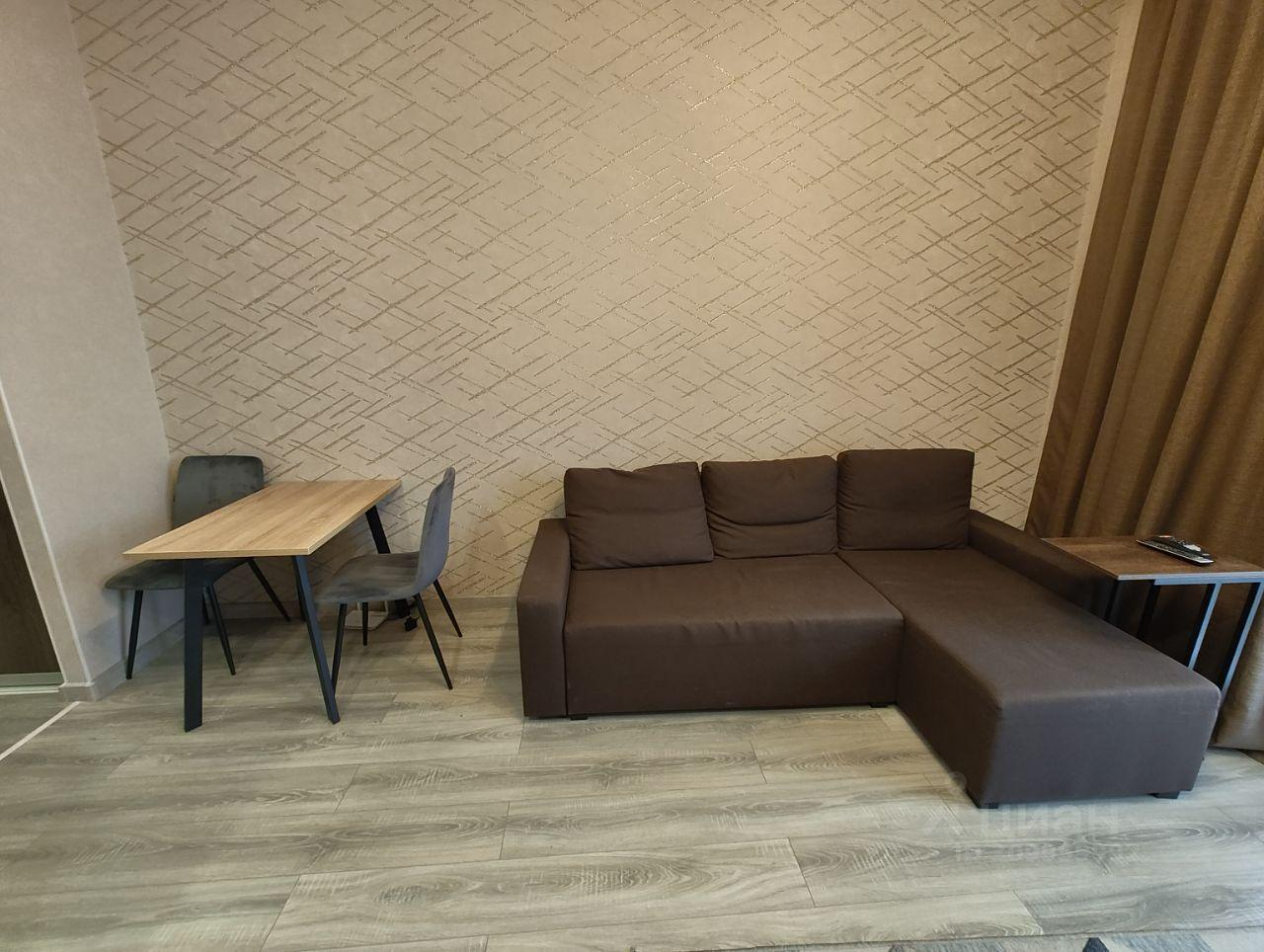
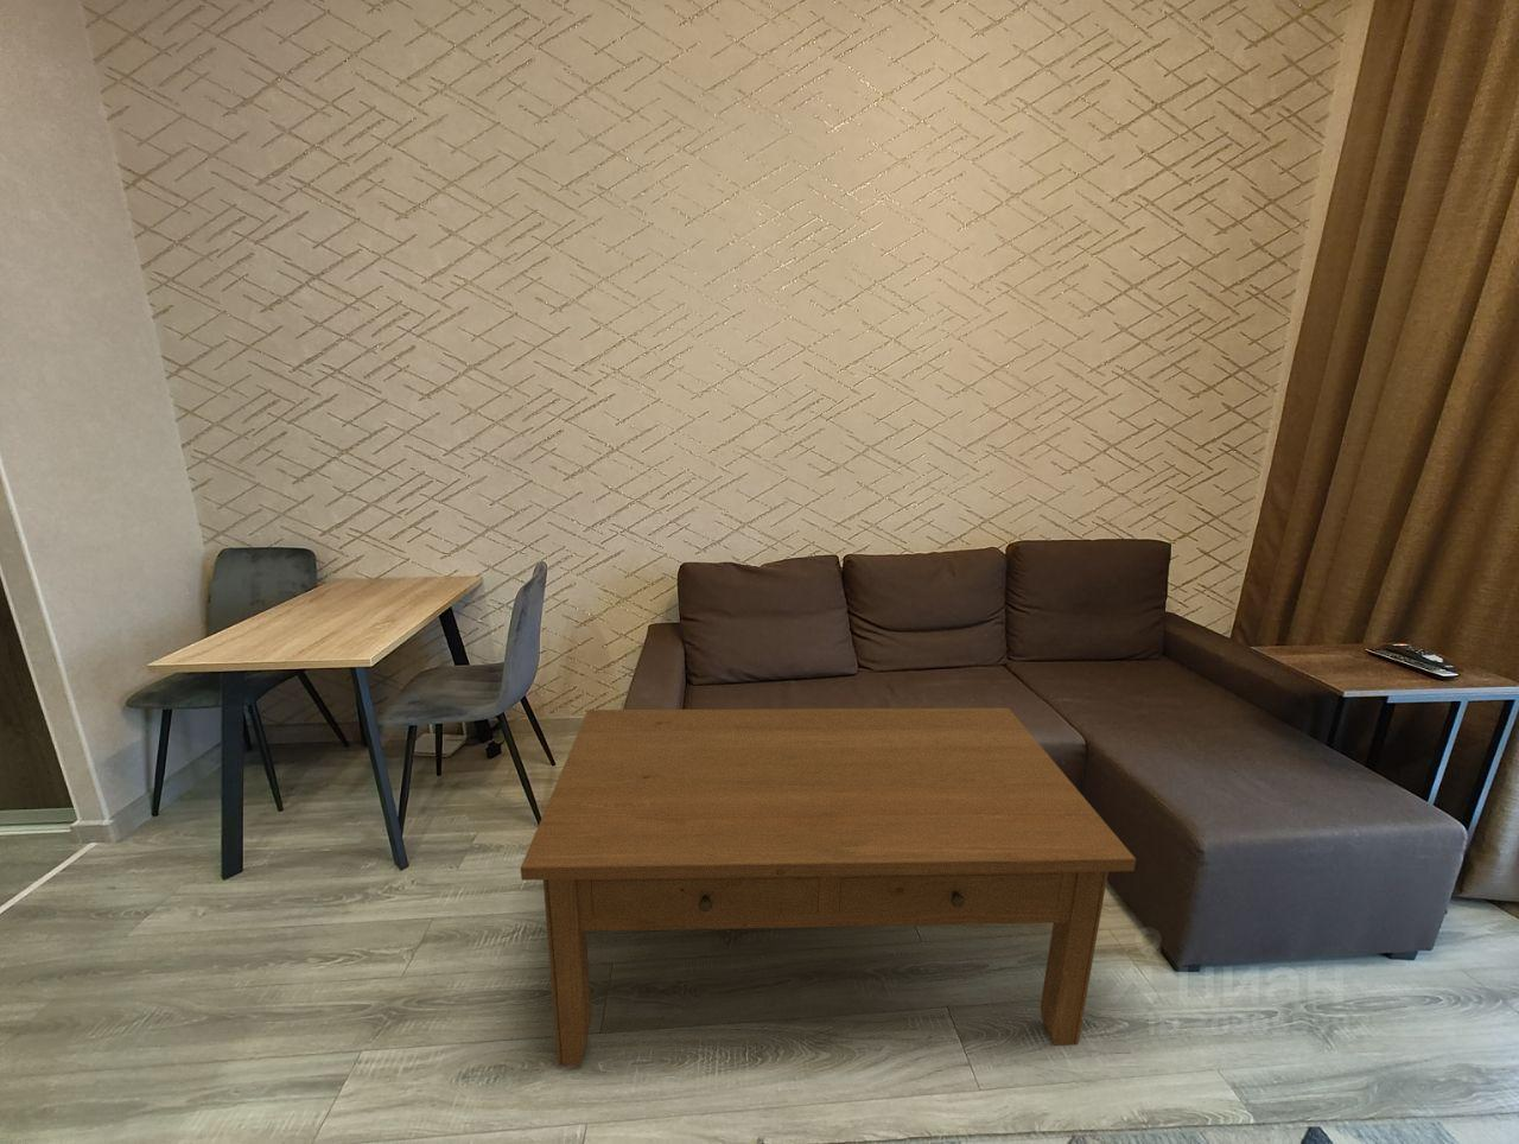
+ coffee table (810, 864)
